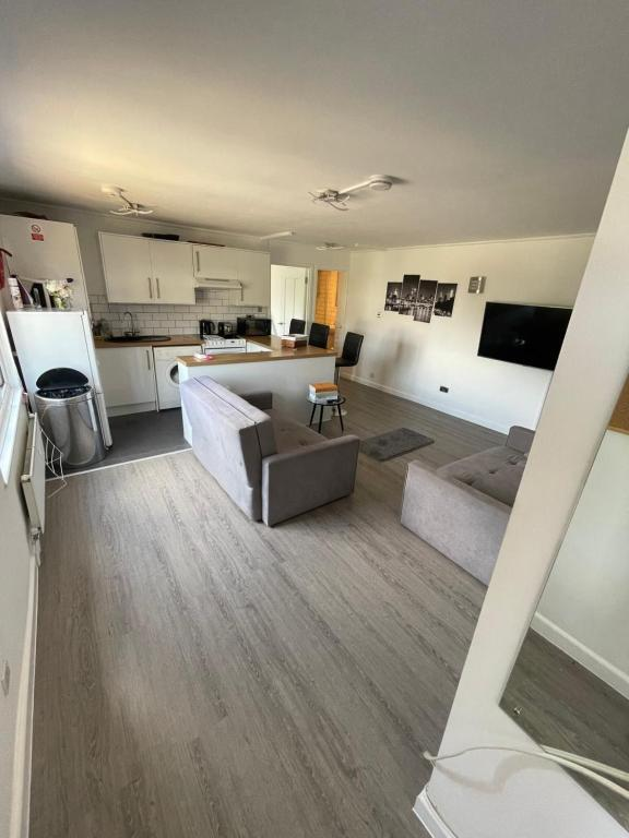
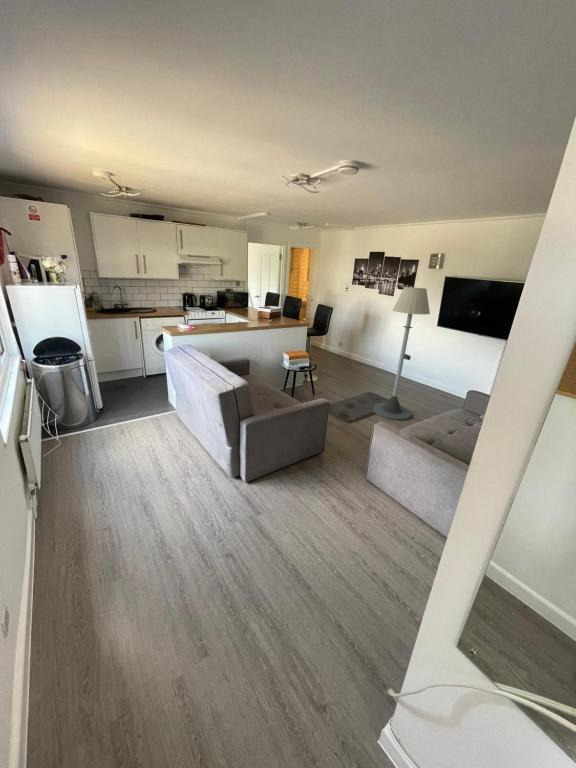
+ floor lamp (402, 354)
